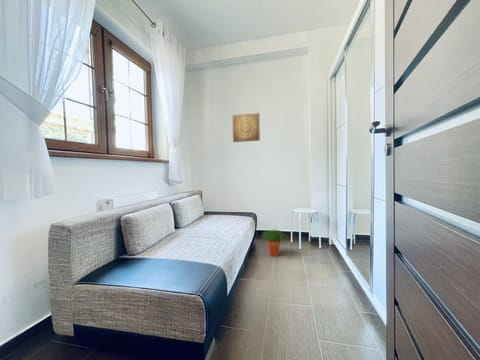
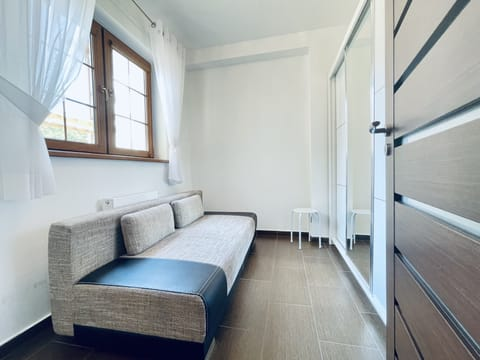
- wall art (246, 127)
- potted plant (274, 242)
